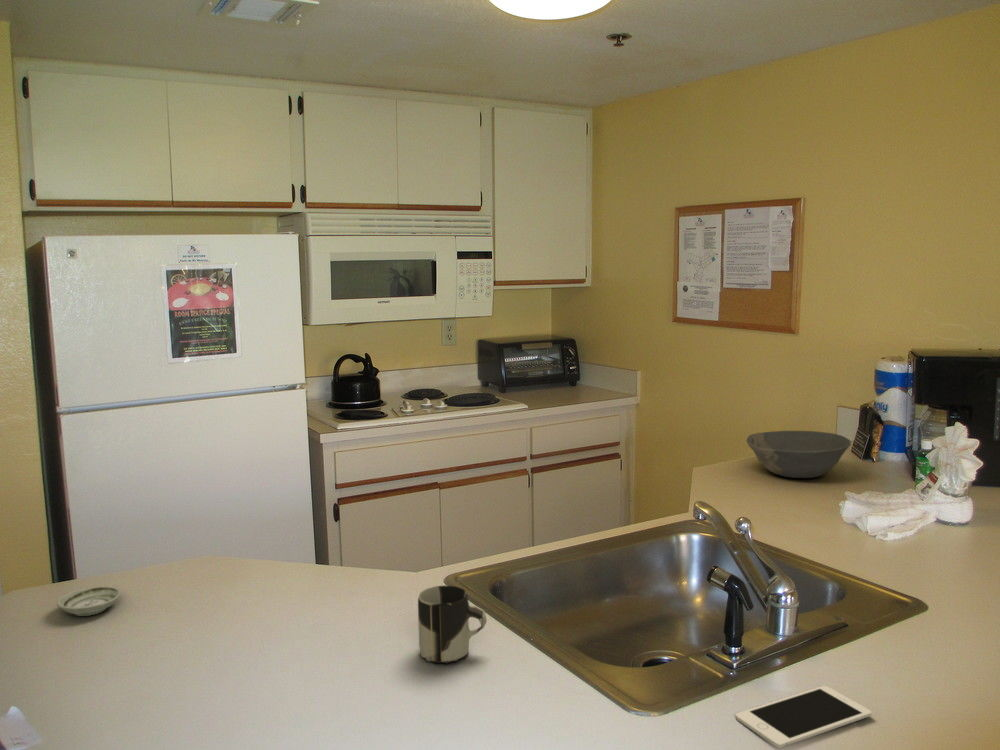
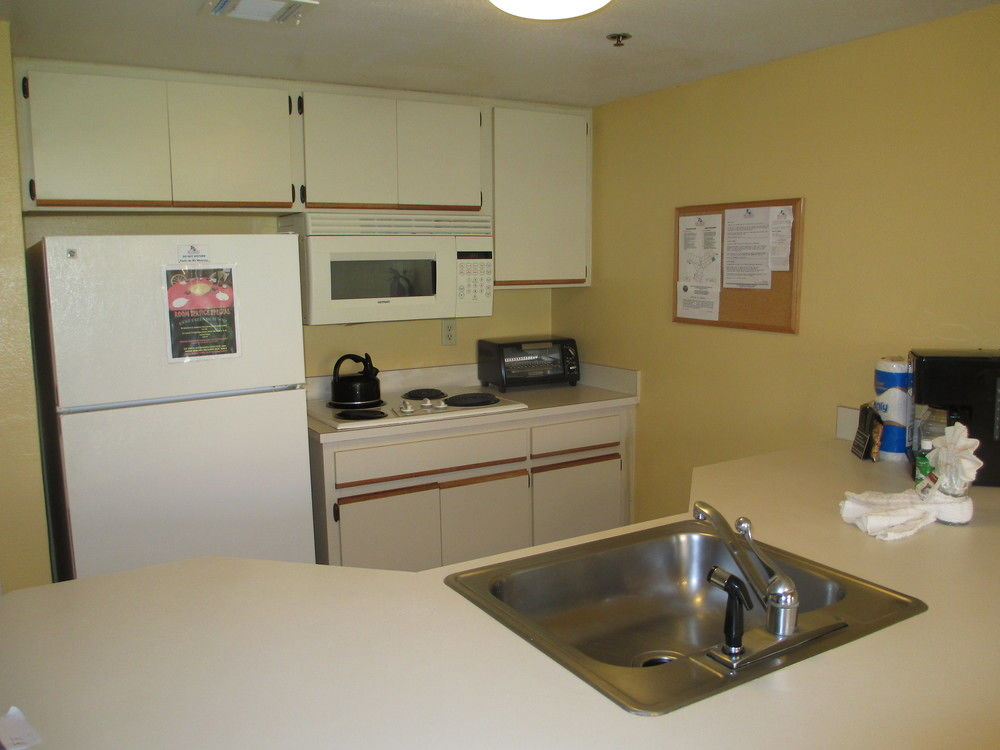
- saucer (89, 603)
- bowl (796, 456)
- cup (452, 624)
- cell phone (803, 714)
